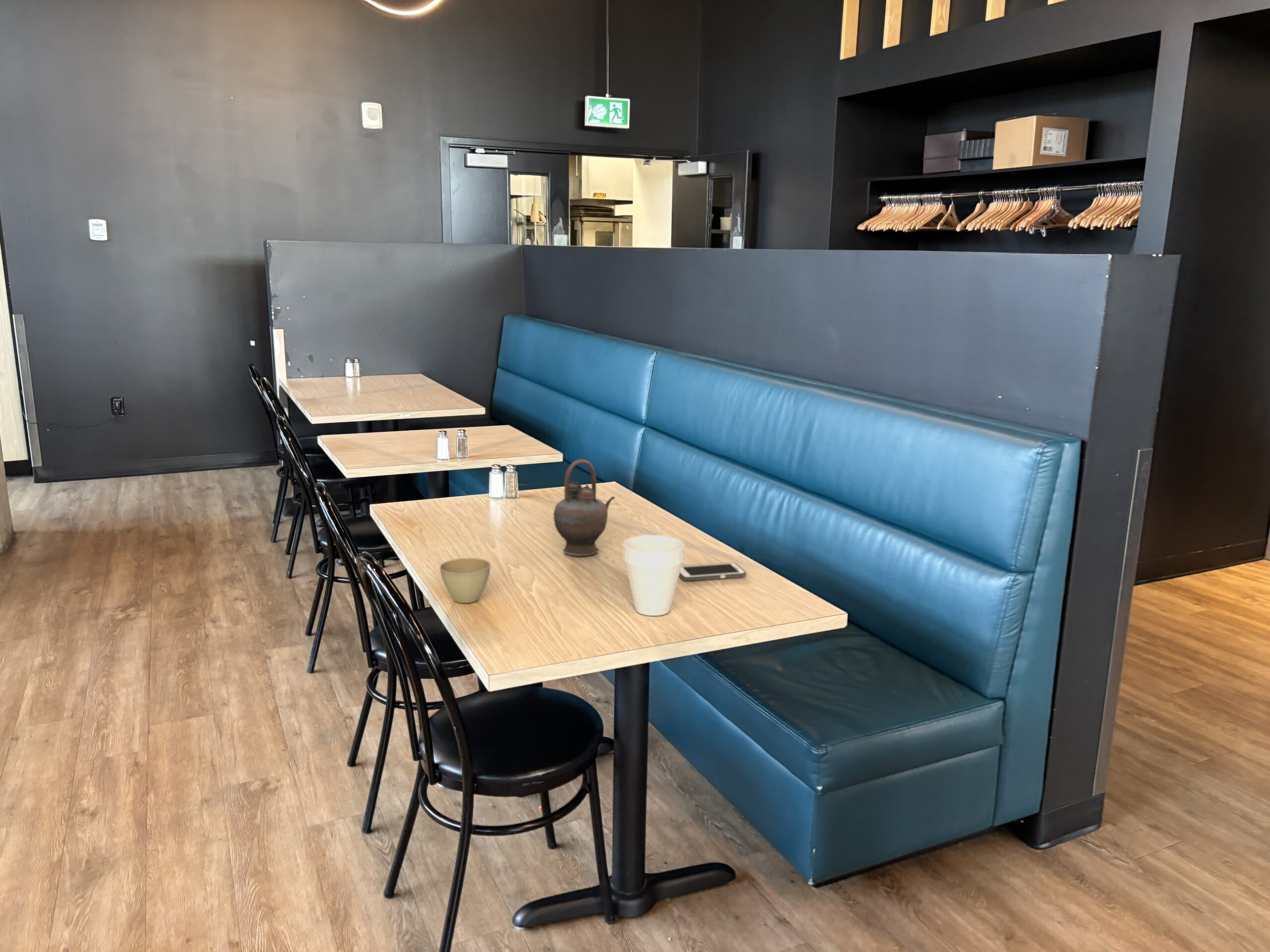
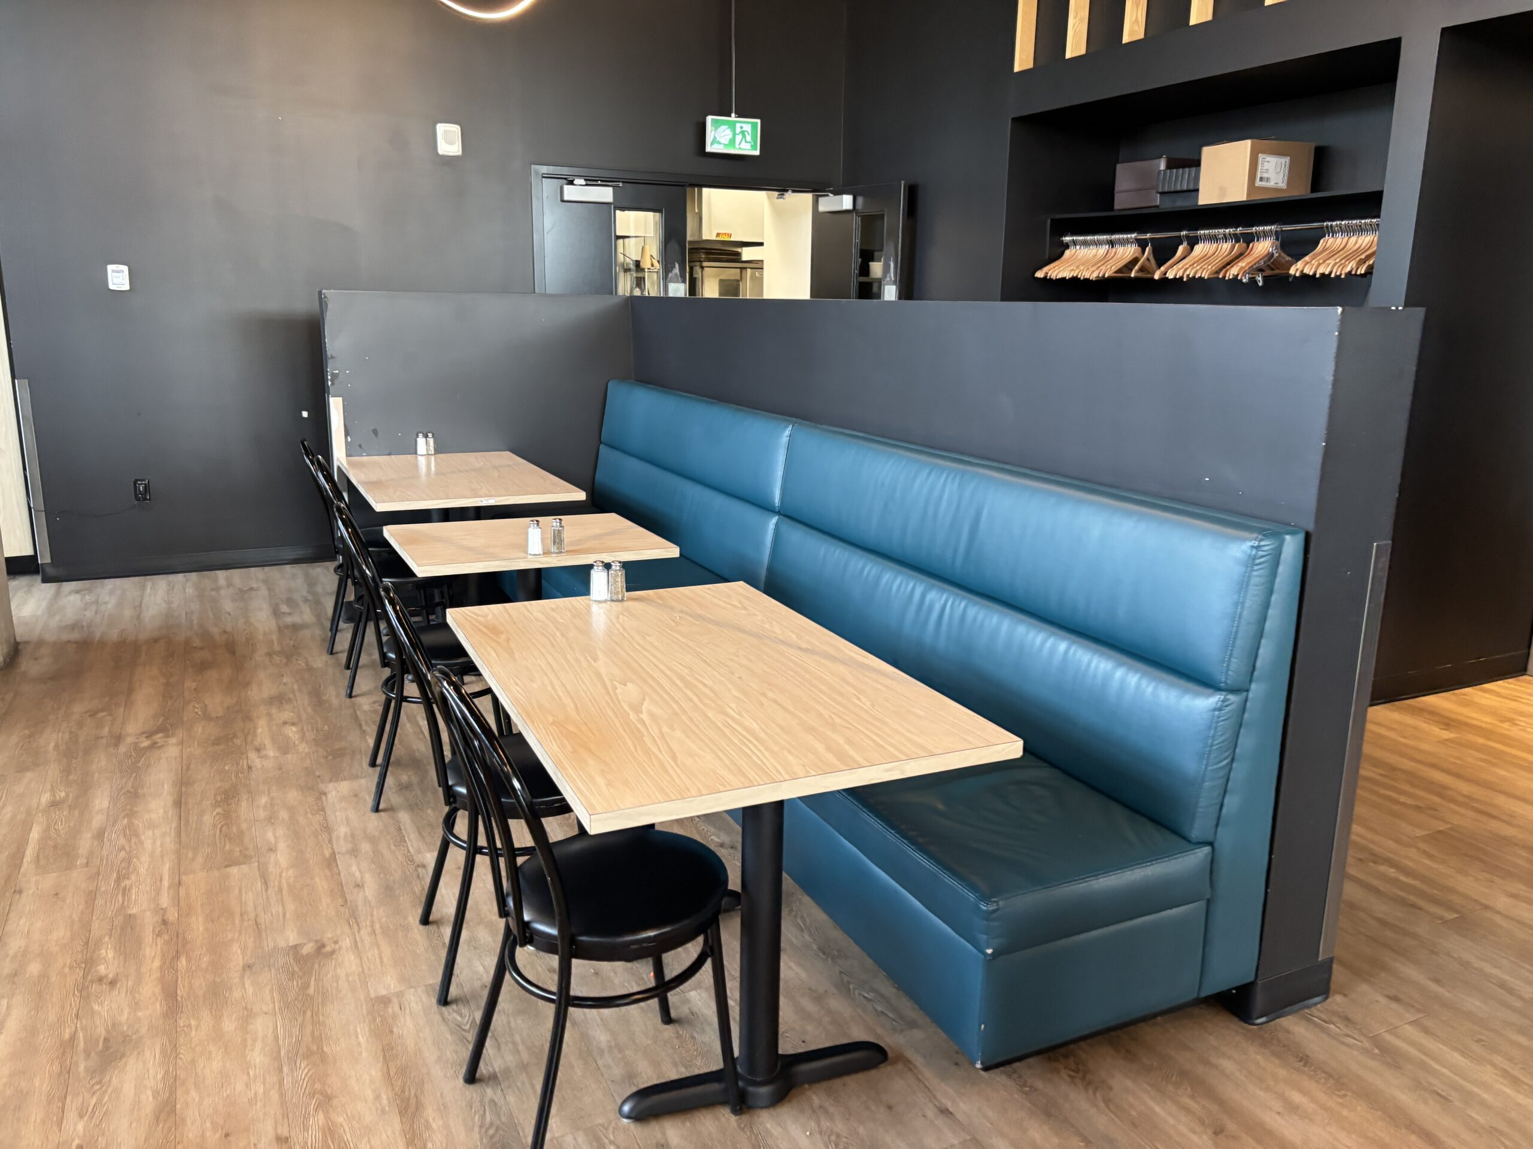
- cup (653, 577)
- flower pot (465, 582)
- teapot (586, 506)
- cell phone (710, 571)
